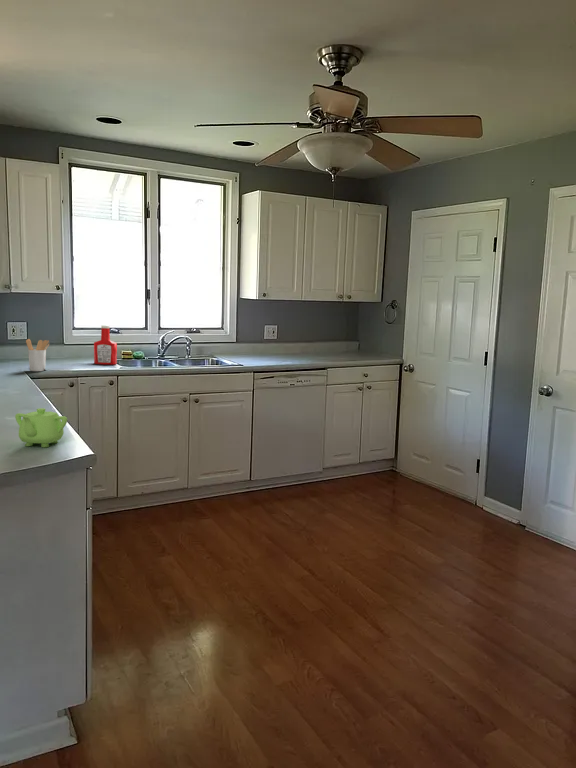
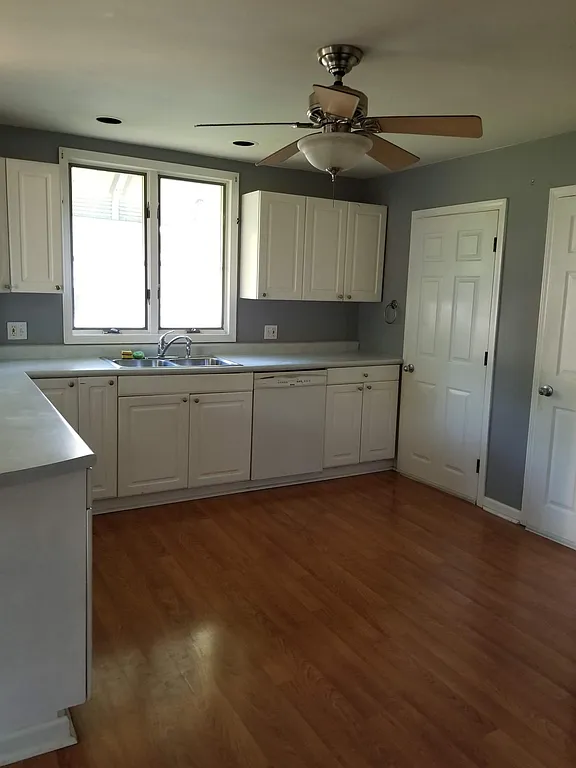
- utensil holder (39, 354)
- soap bottle (105, 344)
- teapot (39, 427)
